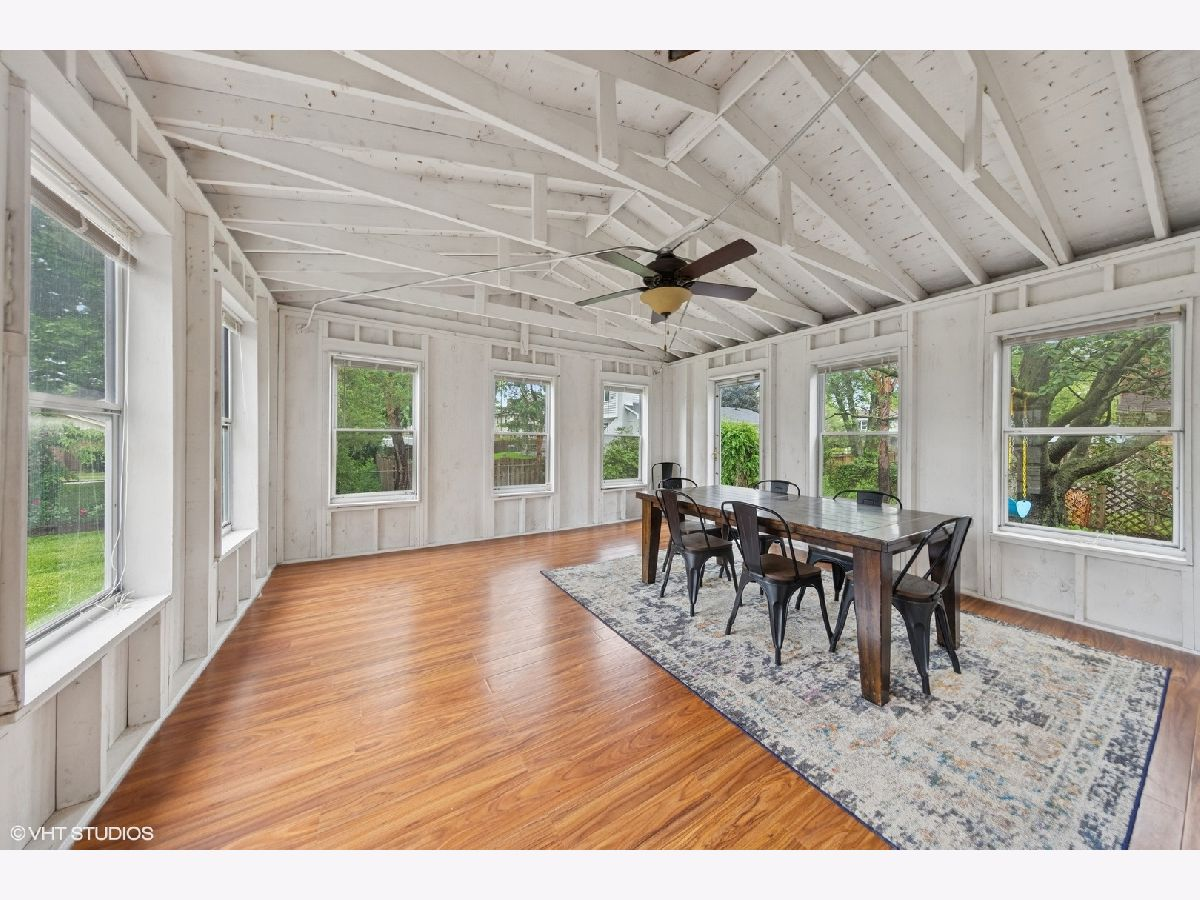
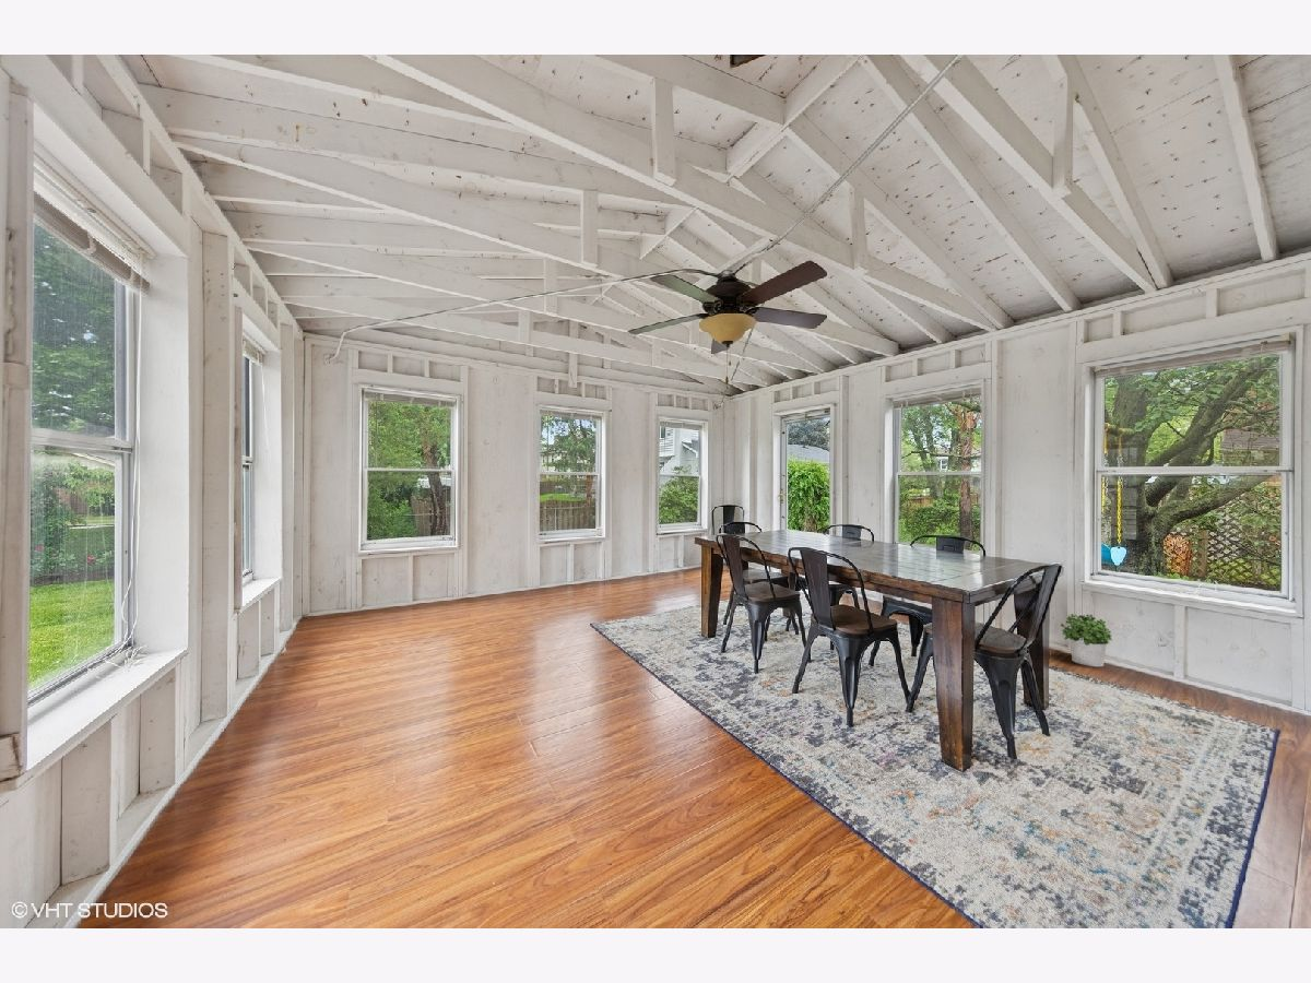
+ potted plant (1084, 638)
